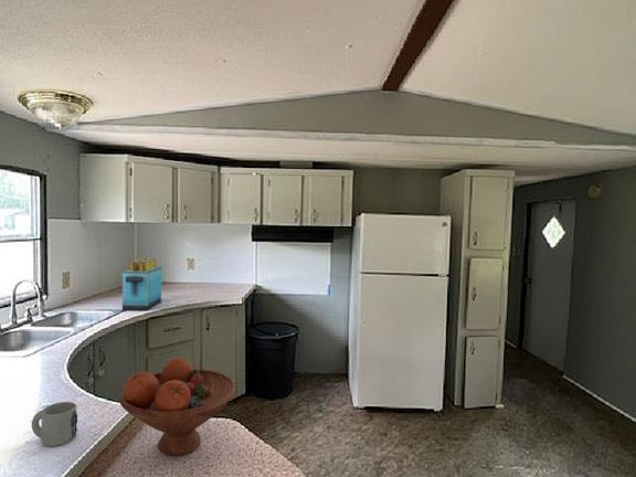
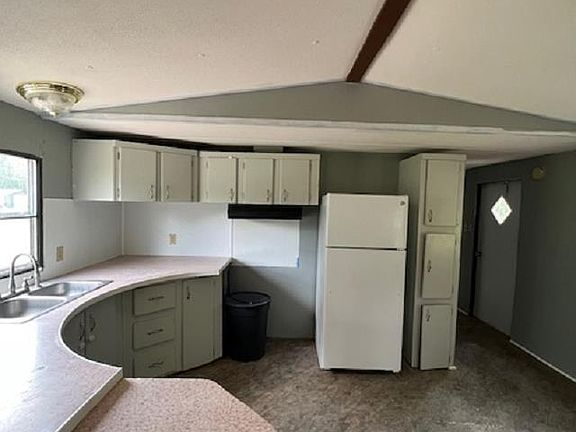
- fruit bowl (180, 405)
- mug (53, 423)
- toaster (141, 283)
